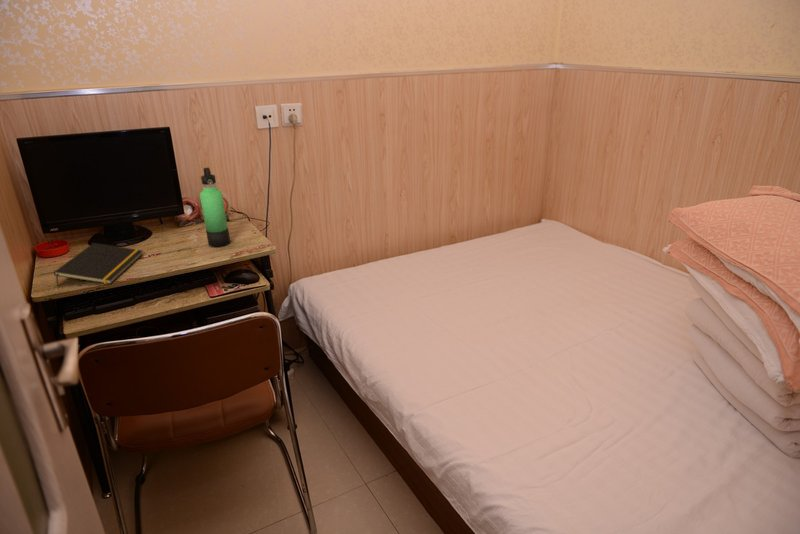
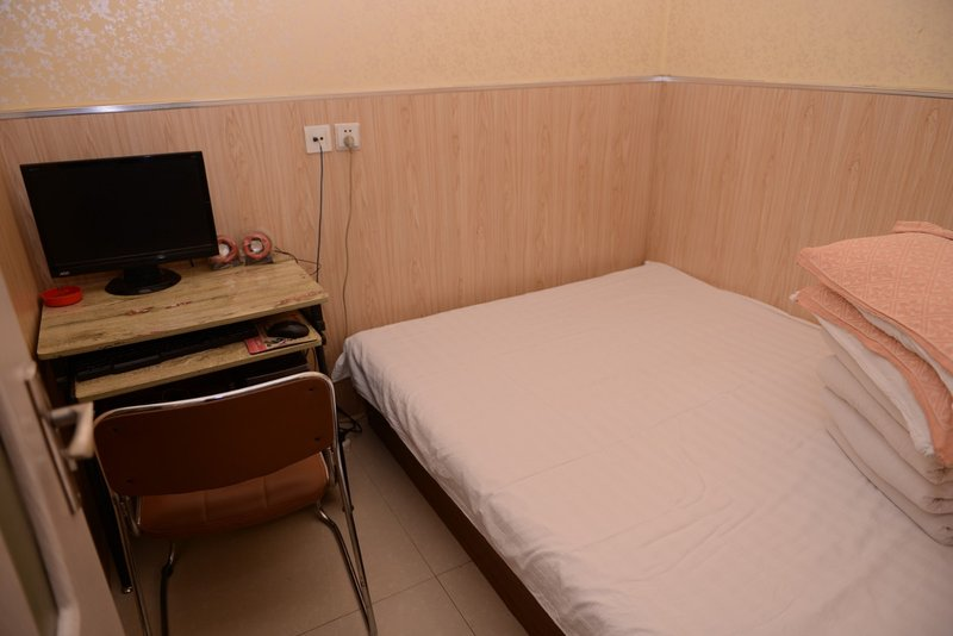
- thermos bottle (213, 206)
- notepad (101, 262)
